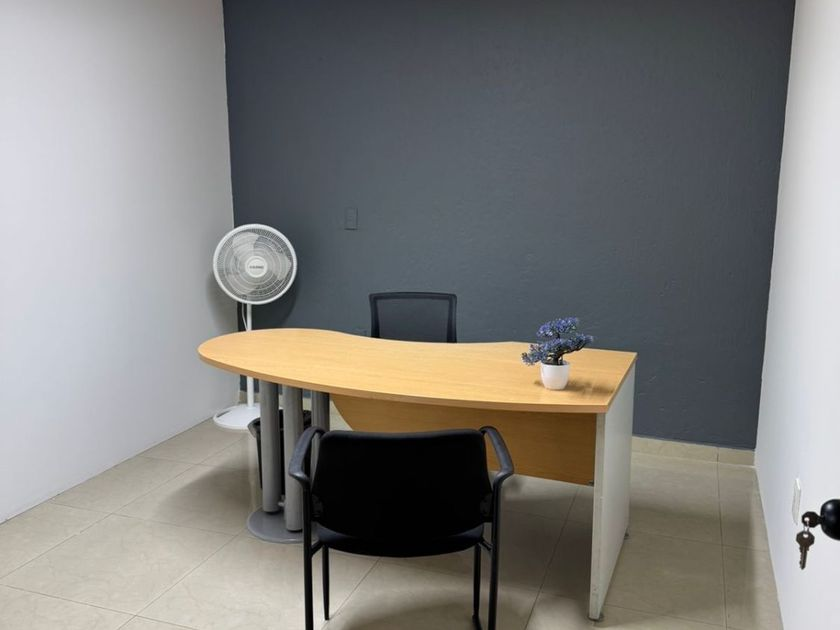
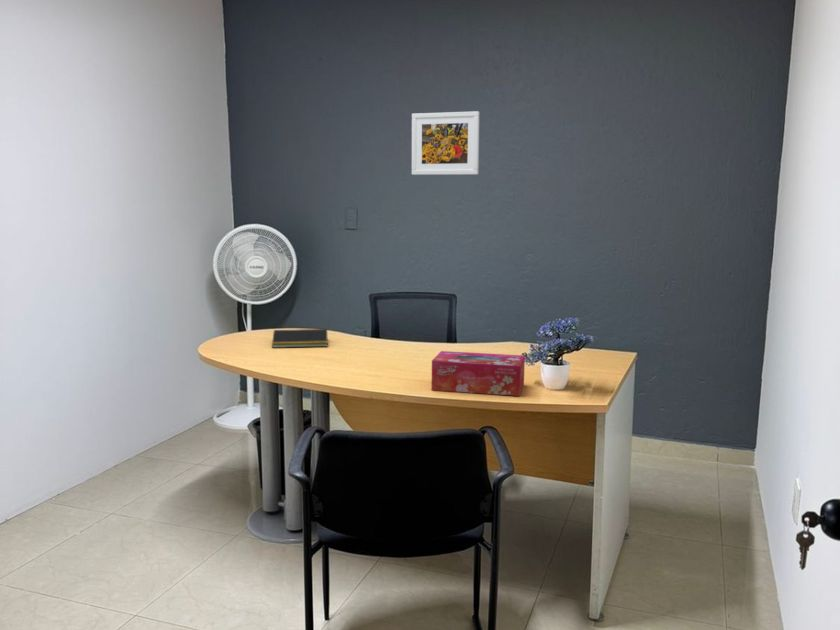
+ tissue box (478, 372)
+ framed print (444, 143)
+ notepad (300, 338)
